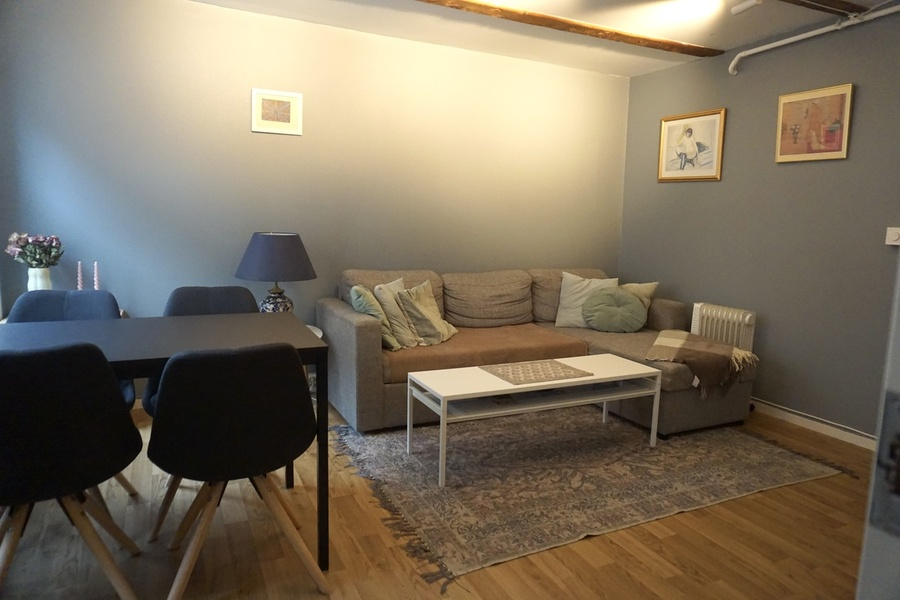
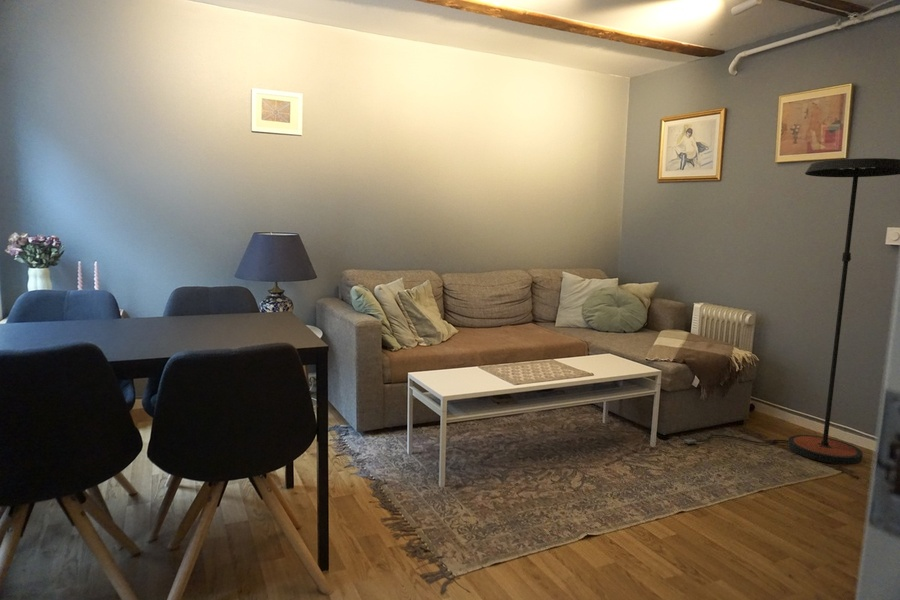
+ floor lamp (837, 313)
